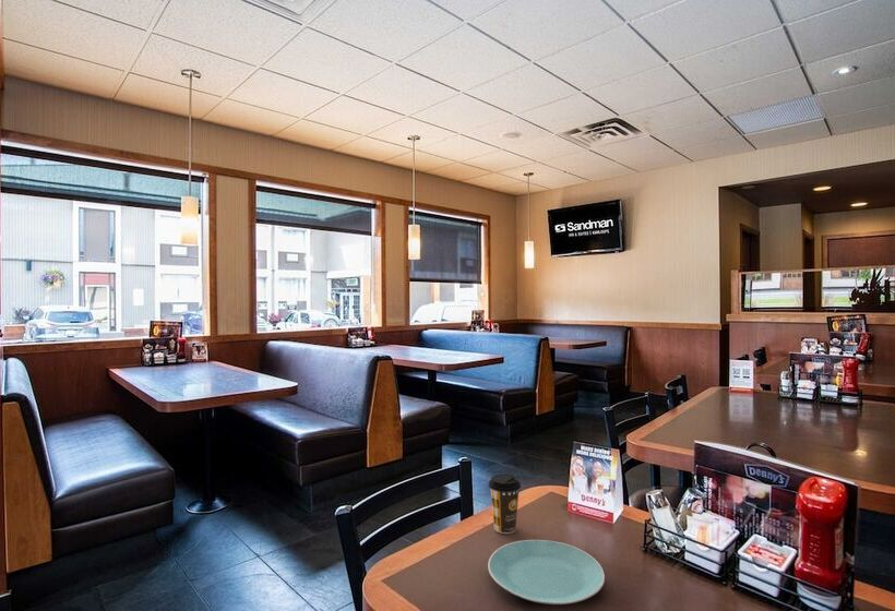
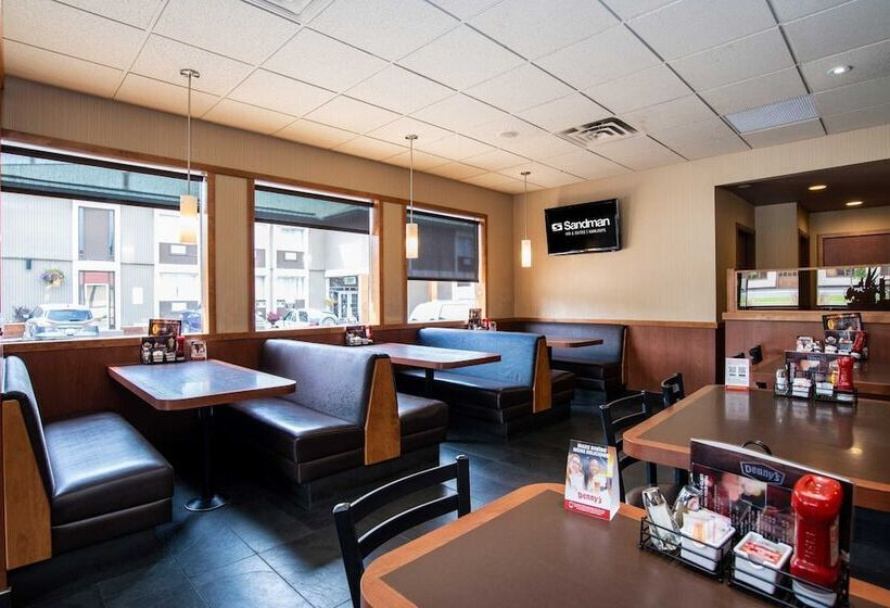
- coffee cup (504, 503)
- plate (545, 573)
